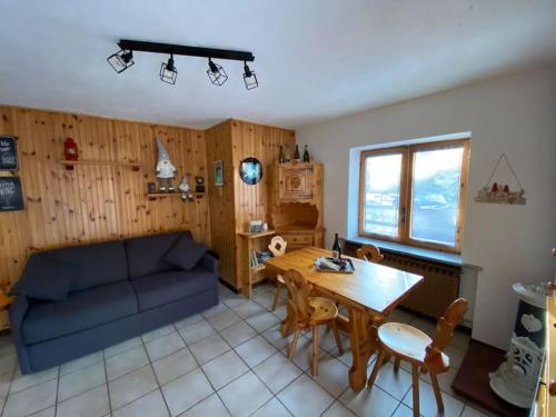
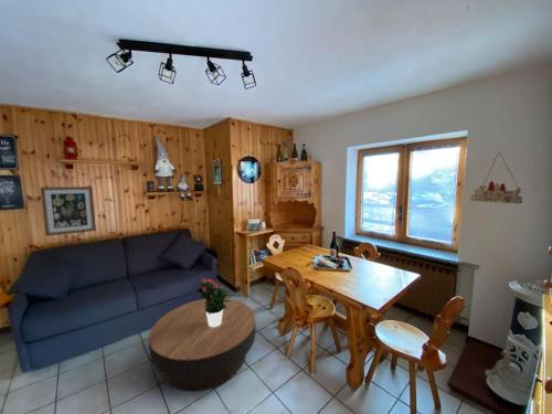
+ coffee table (205, 339)
+ wall art (70, 210)
+ potted flower (213, 301)
